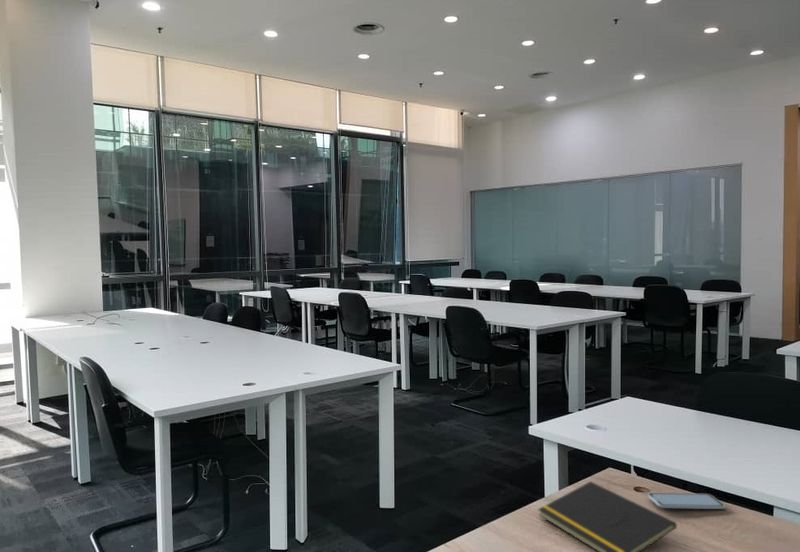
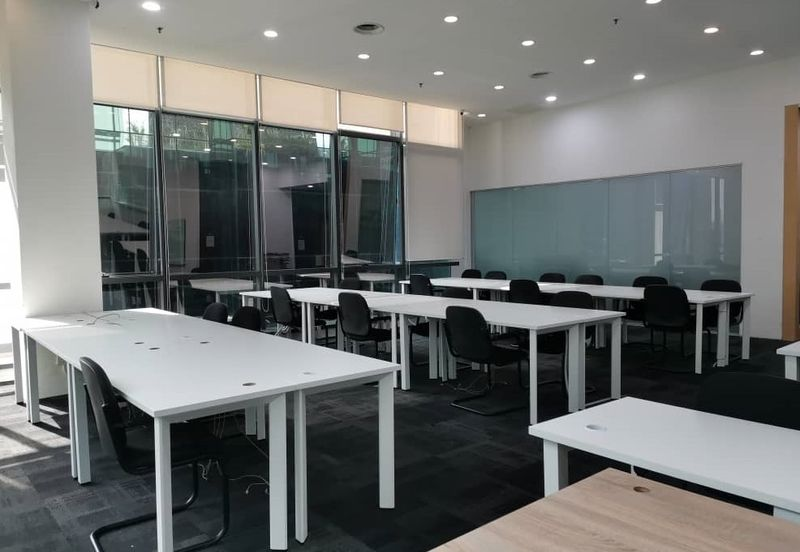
- notepad (603, 518)
- smartphone (685, 500)
